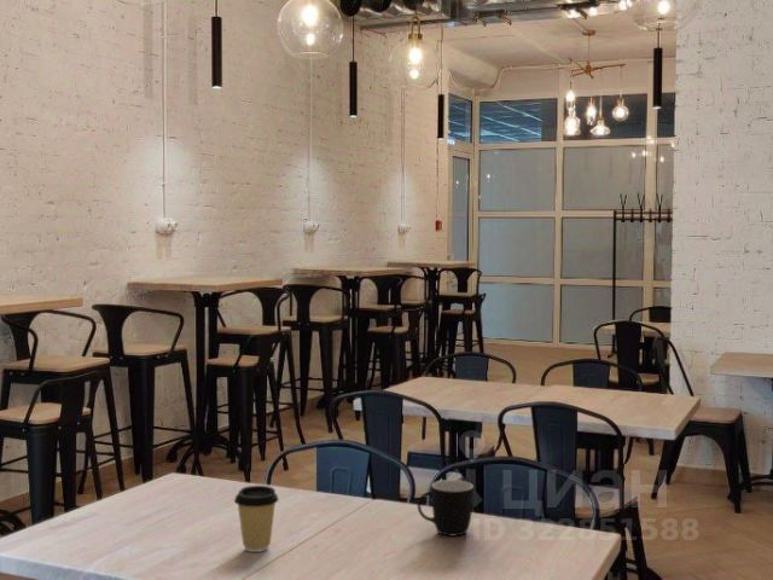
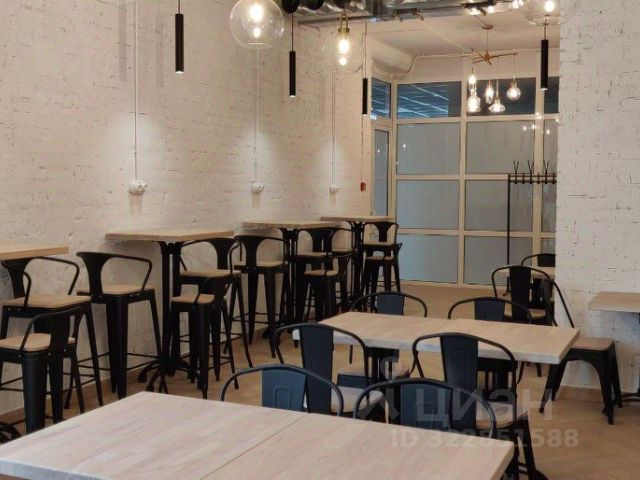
- coffee cup (256, 518)
- mug (444, 507)
